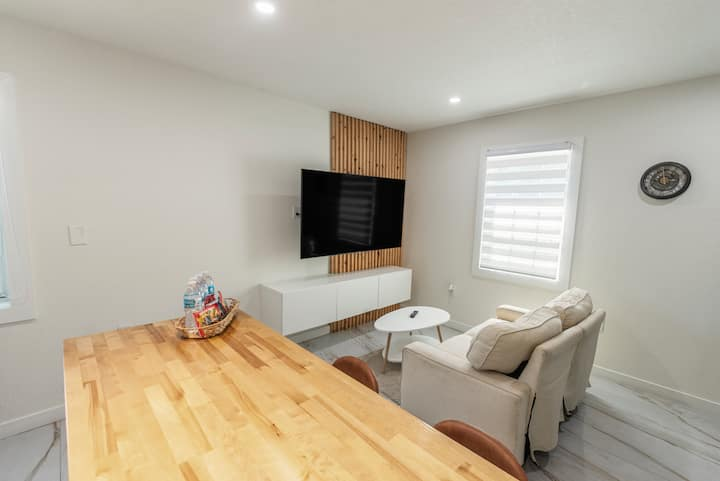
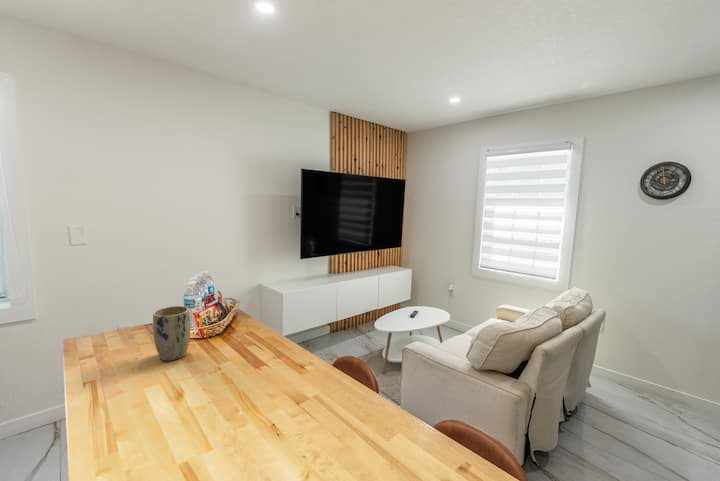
+ plant pot (172, 333)
